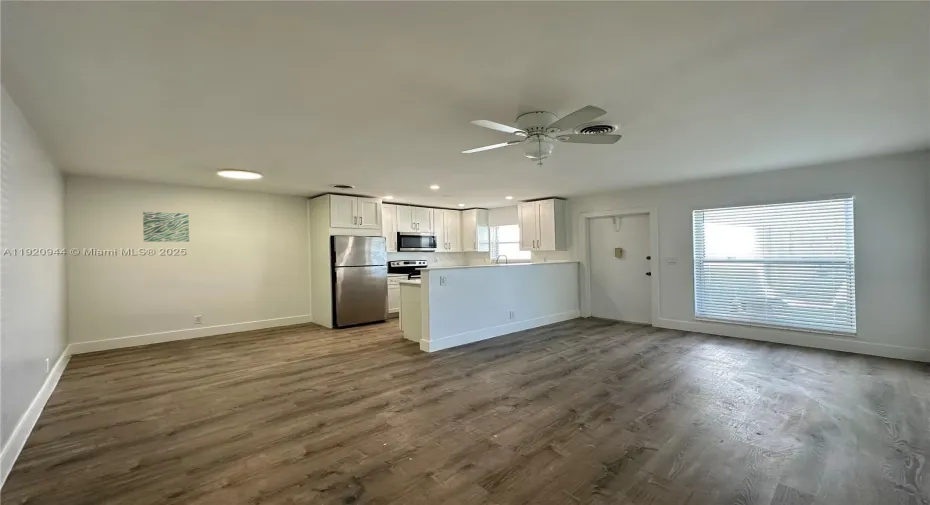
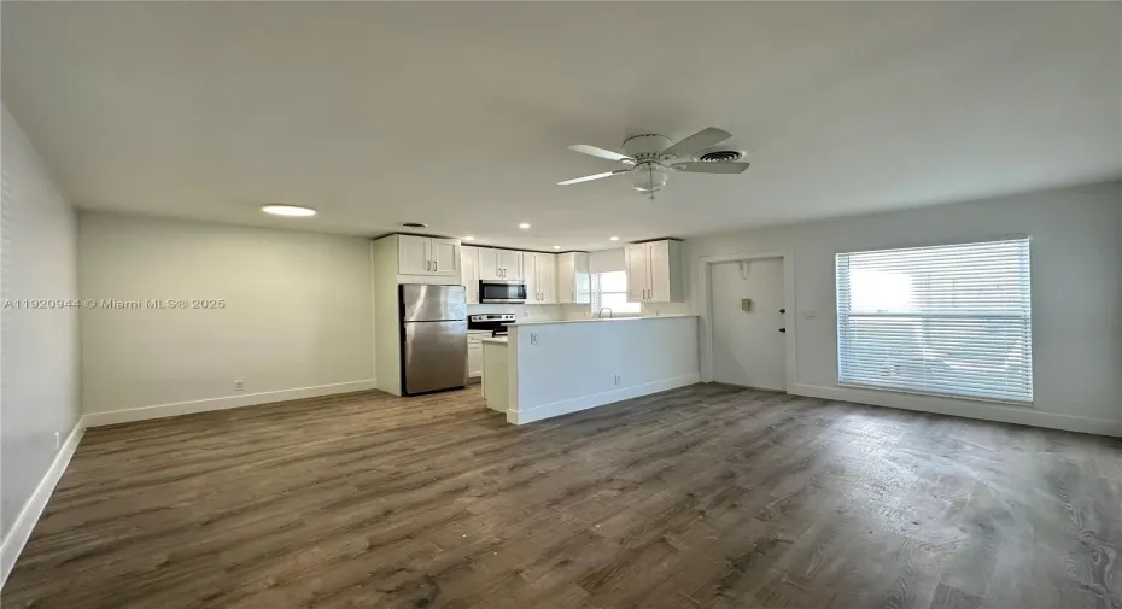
- wall art (166, 227)
